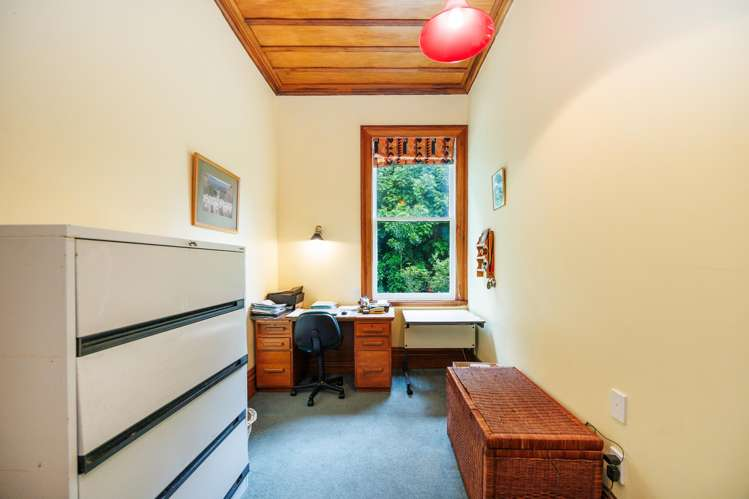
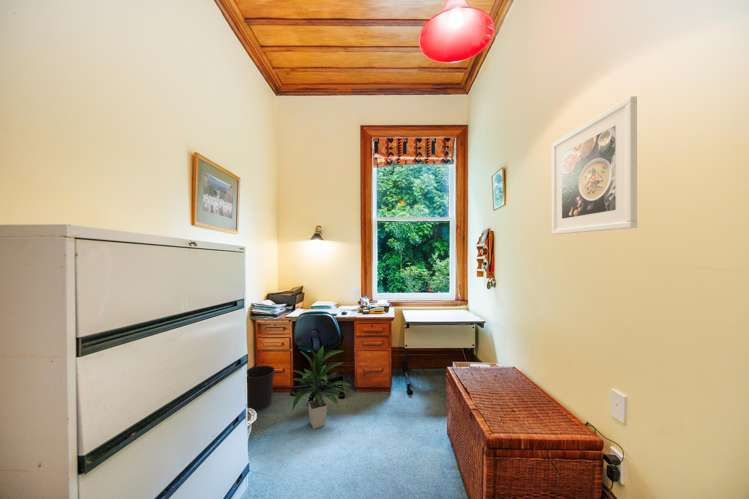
+ indoor plant (318, 384)
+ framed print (586, 178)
+ wastebasket (259, 388)
